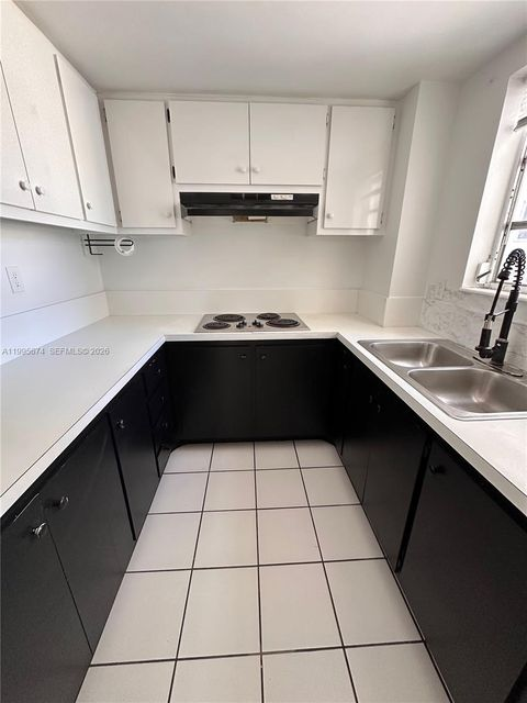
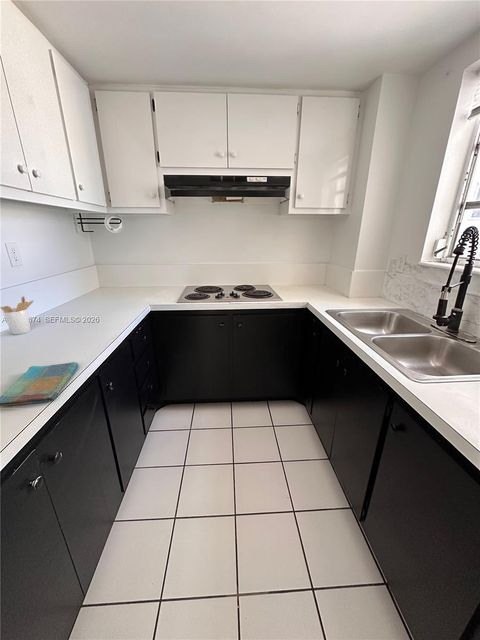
+ dish towel (41, 381)
+ utensil holder (20, 315)
